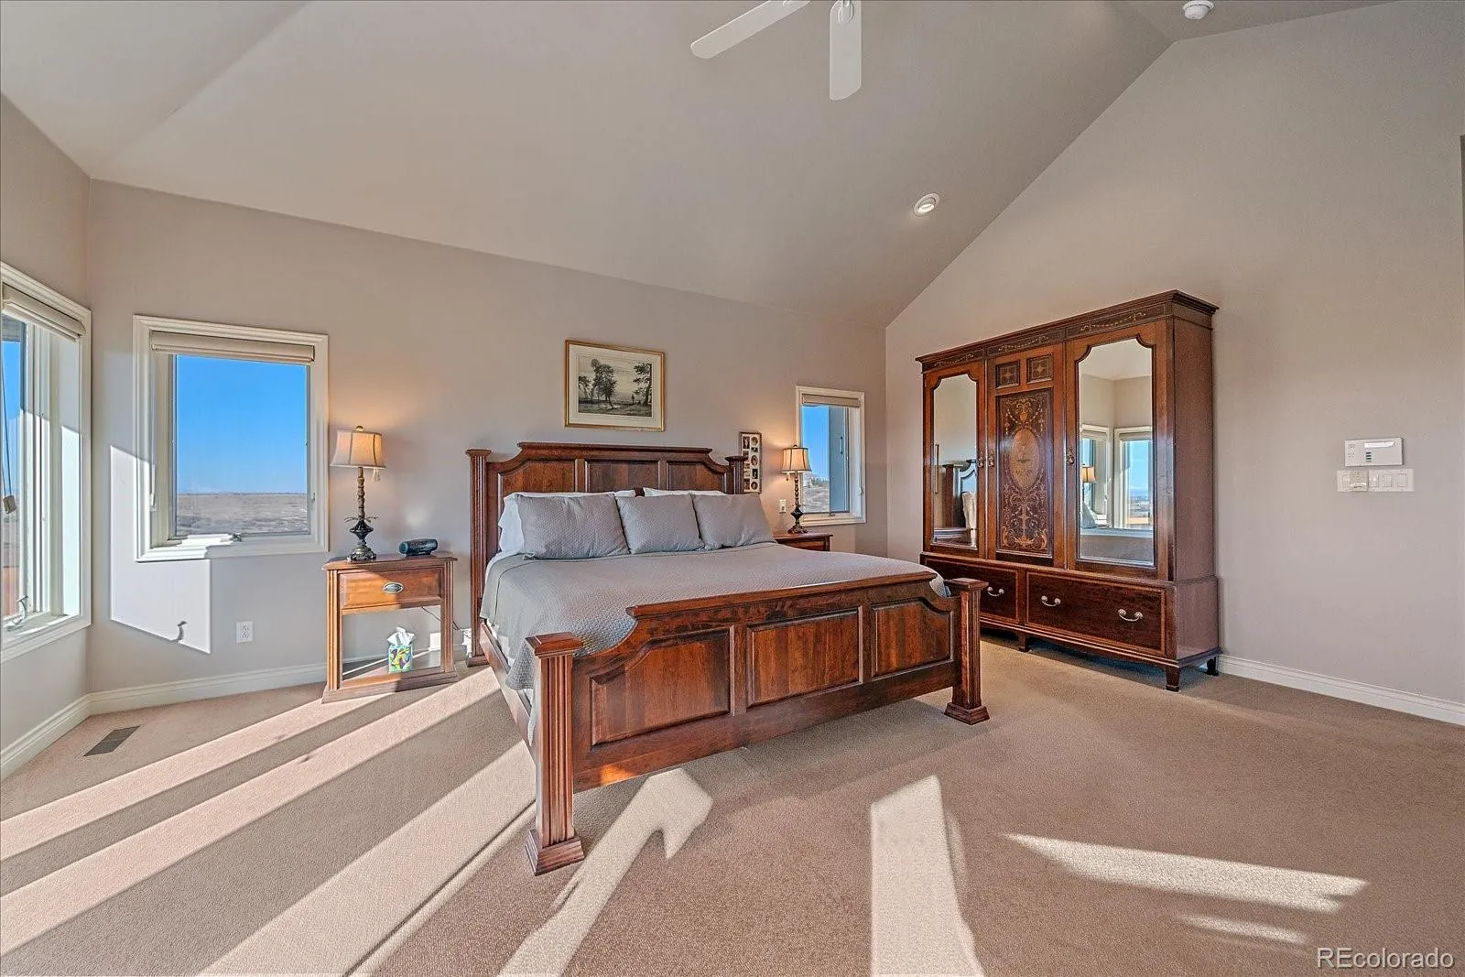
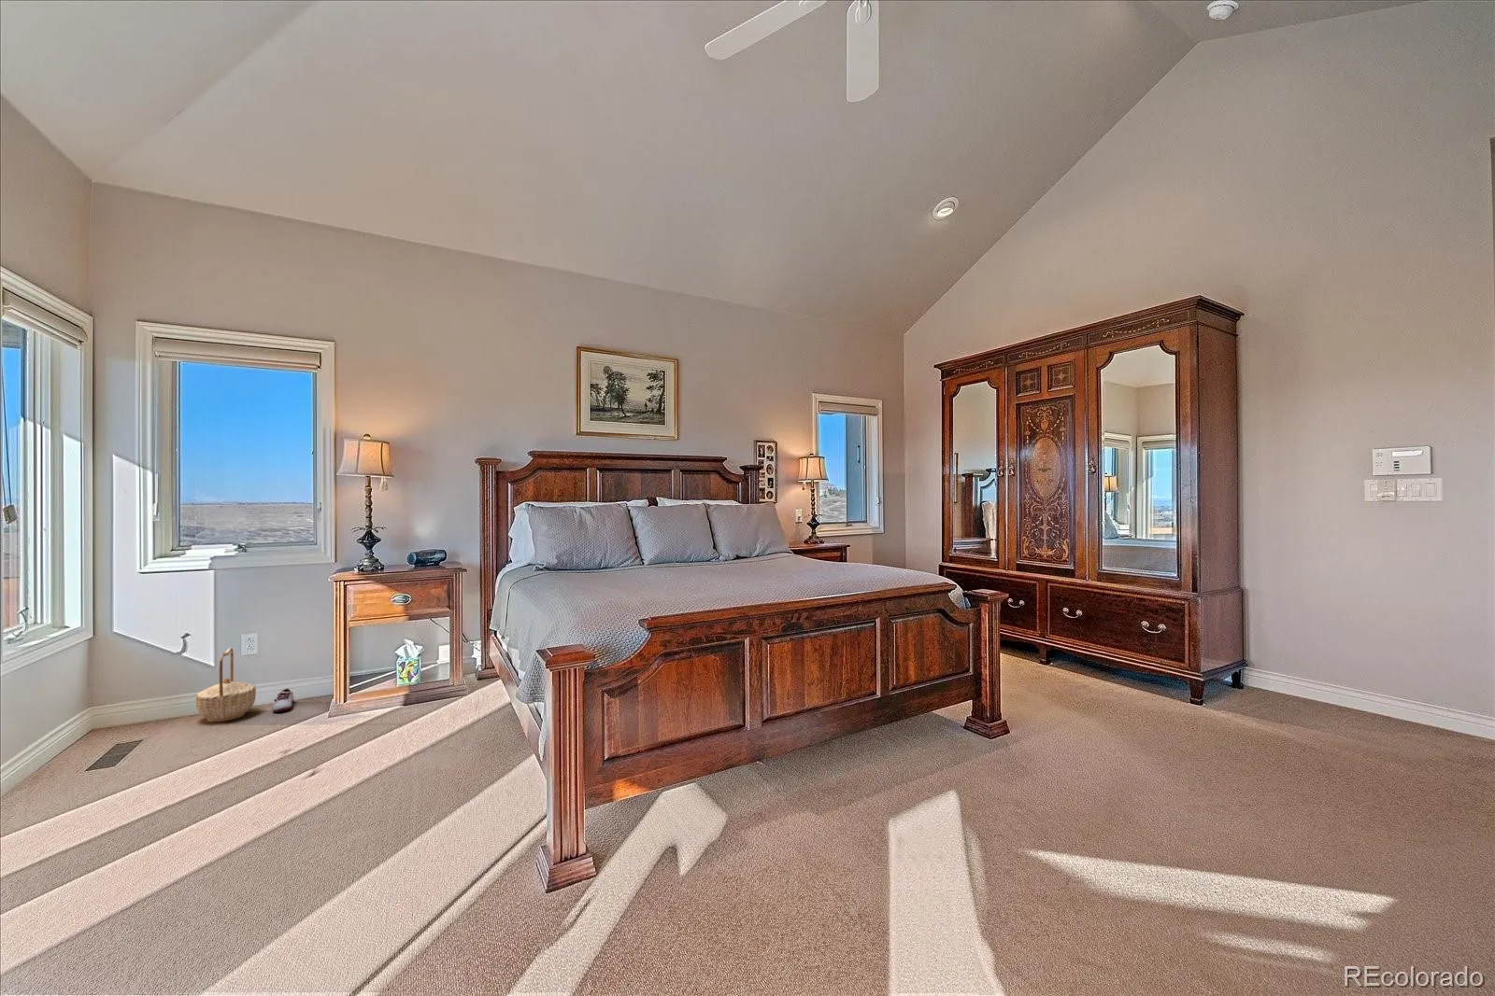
+ basket (226, 683)
+ shoe (284, 699)
